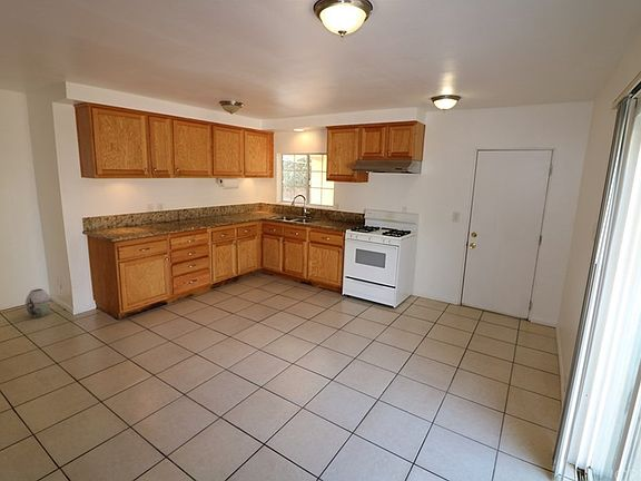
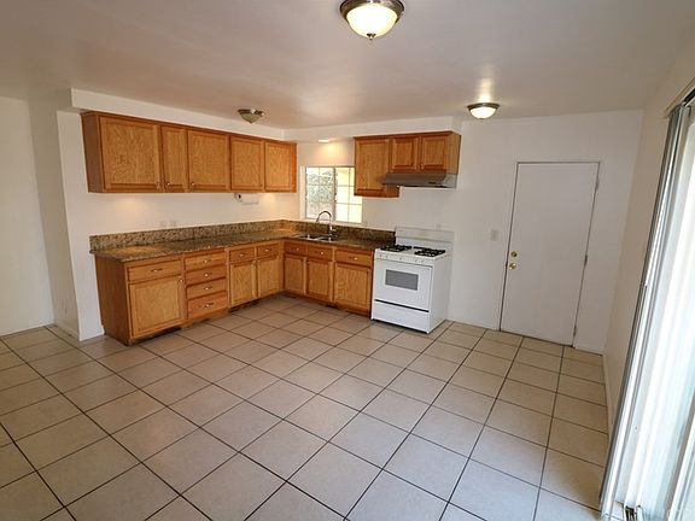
- vase (38, 303)
